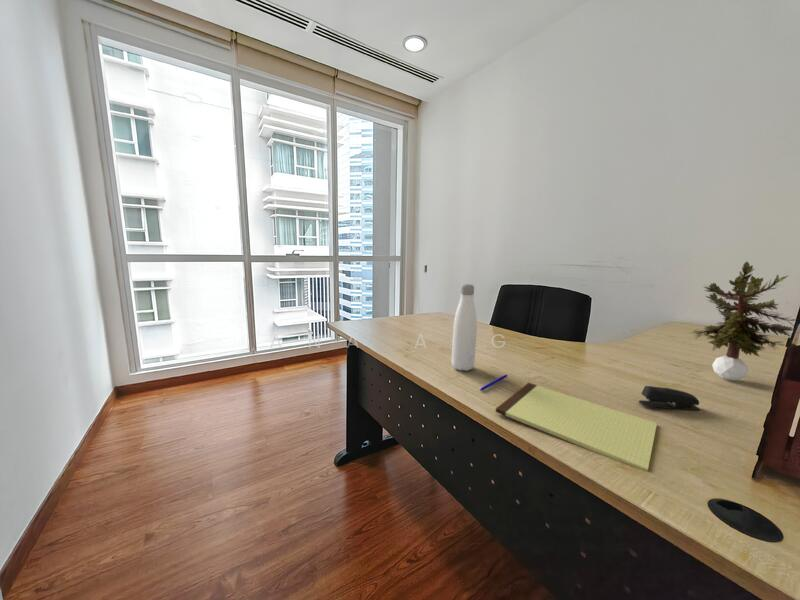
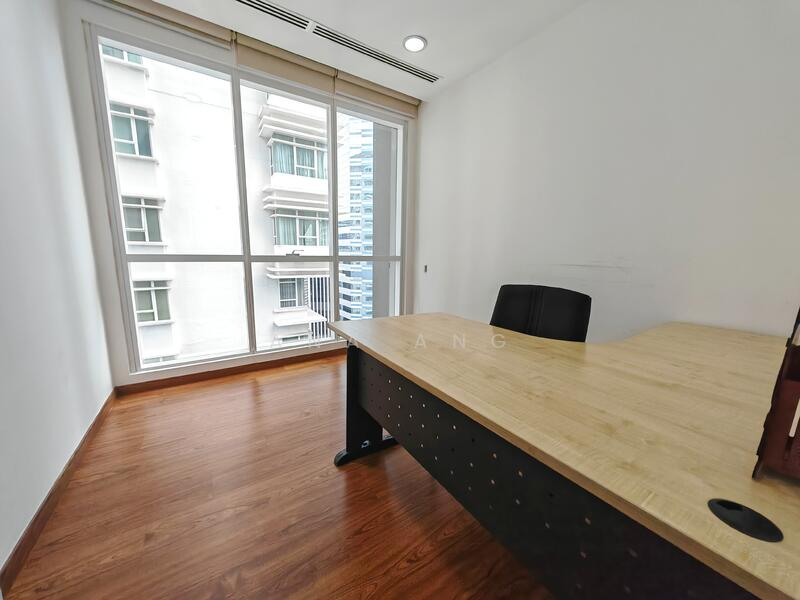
- notepad (573, 417)
- pen (493, 382)
- potted plant (738, 323)
- stapler (670, 397)
- water bottle (465, 327)
